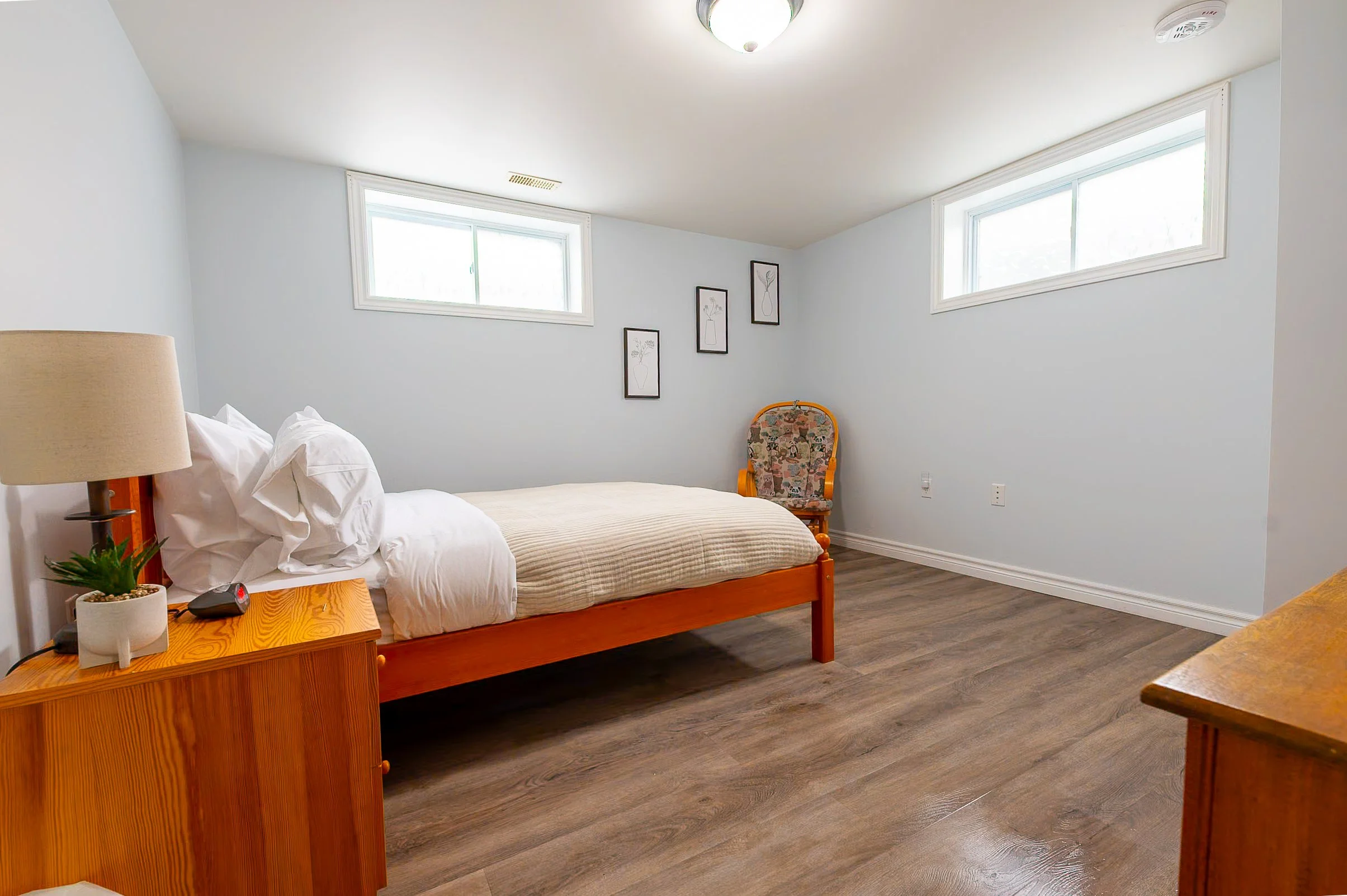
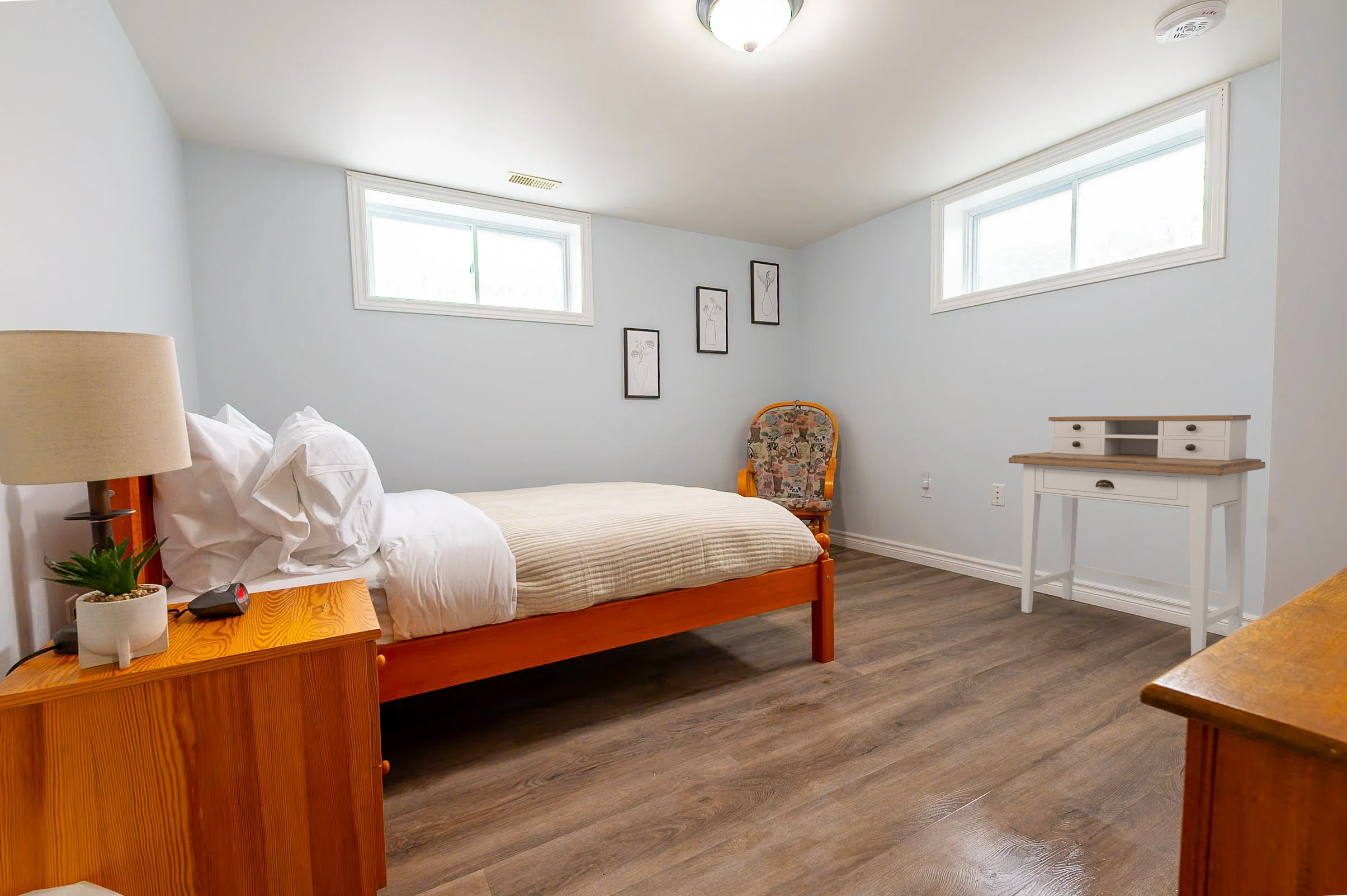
+ desk (1124, 502)
